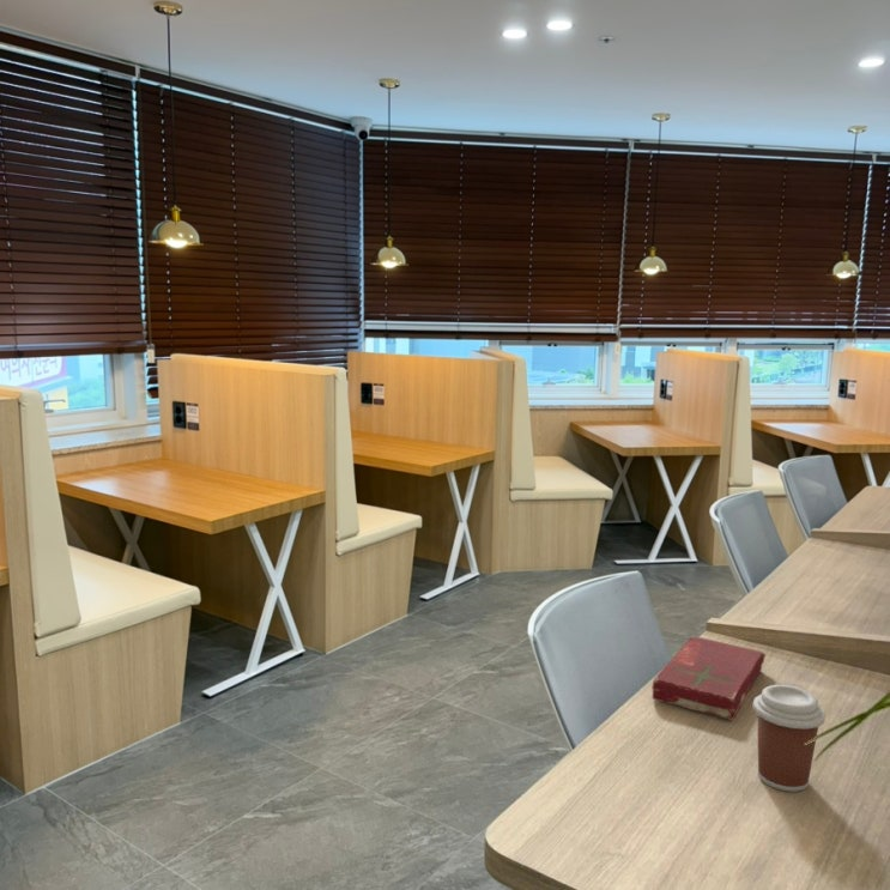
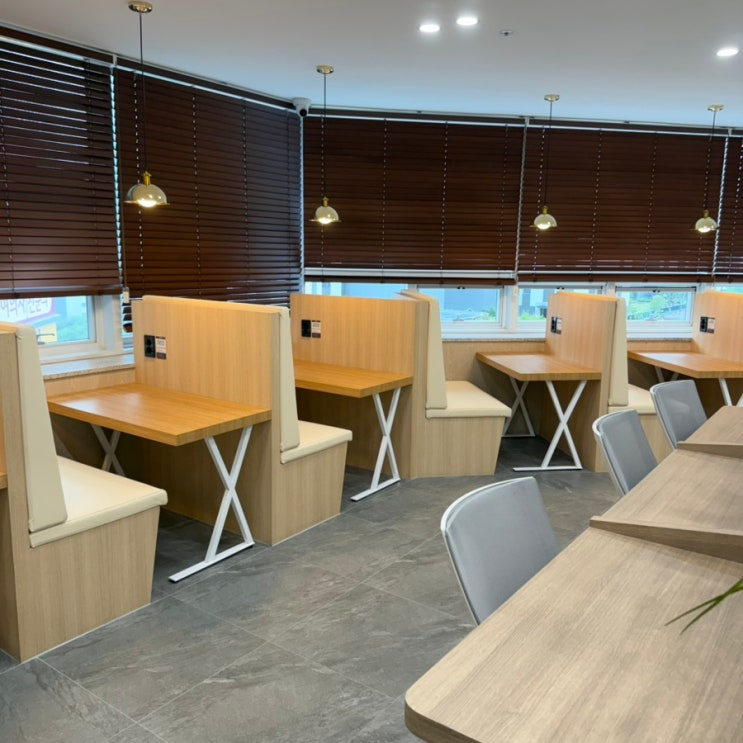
- coffee cup (786, 737)
- book (710, 673)
